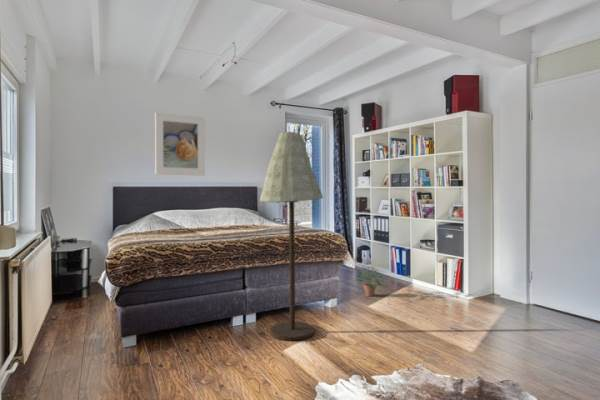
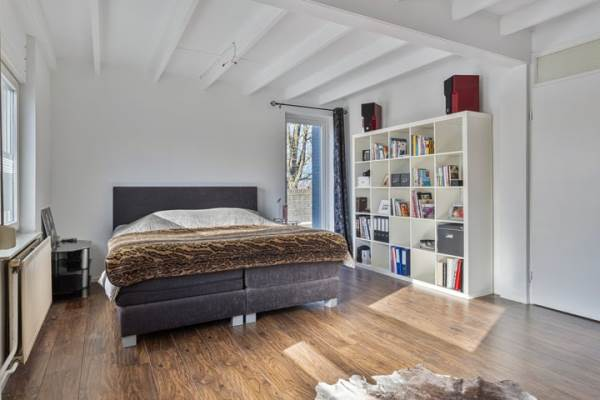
- floor lamp (291, 232)
- potted plant (369, 278)
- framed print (180, 145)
